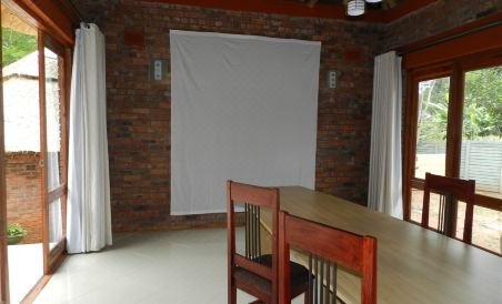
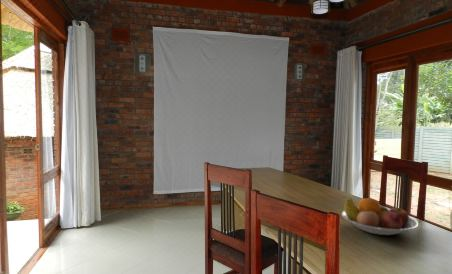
+ fruit bowl (378, 214)
